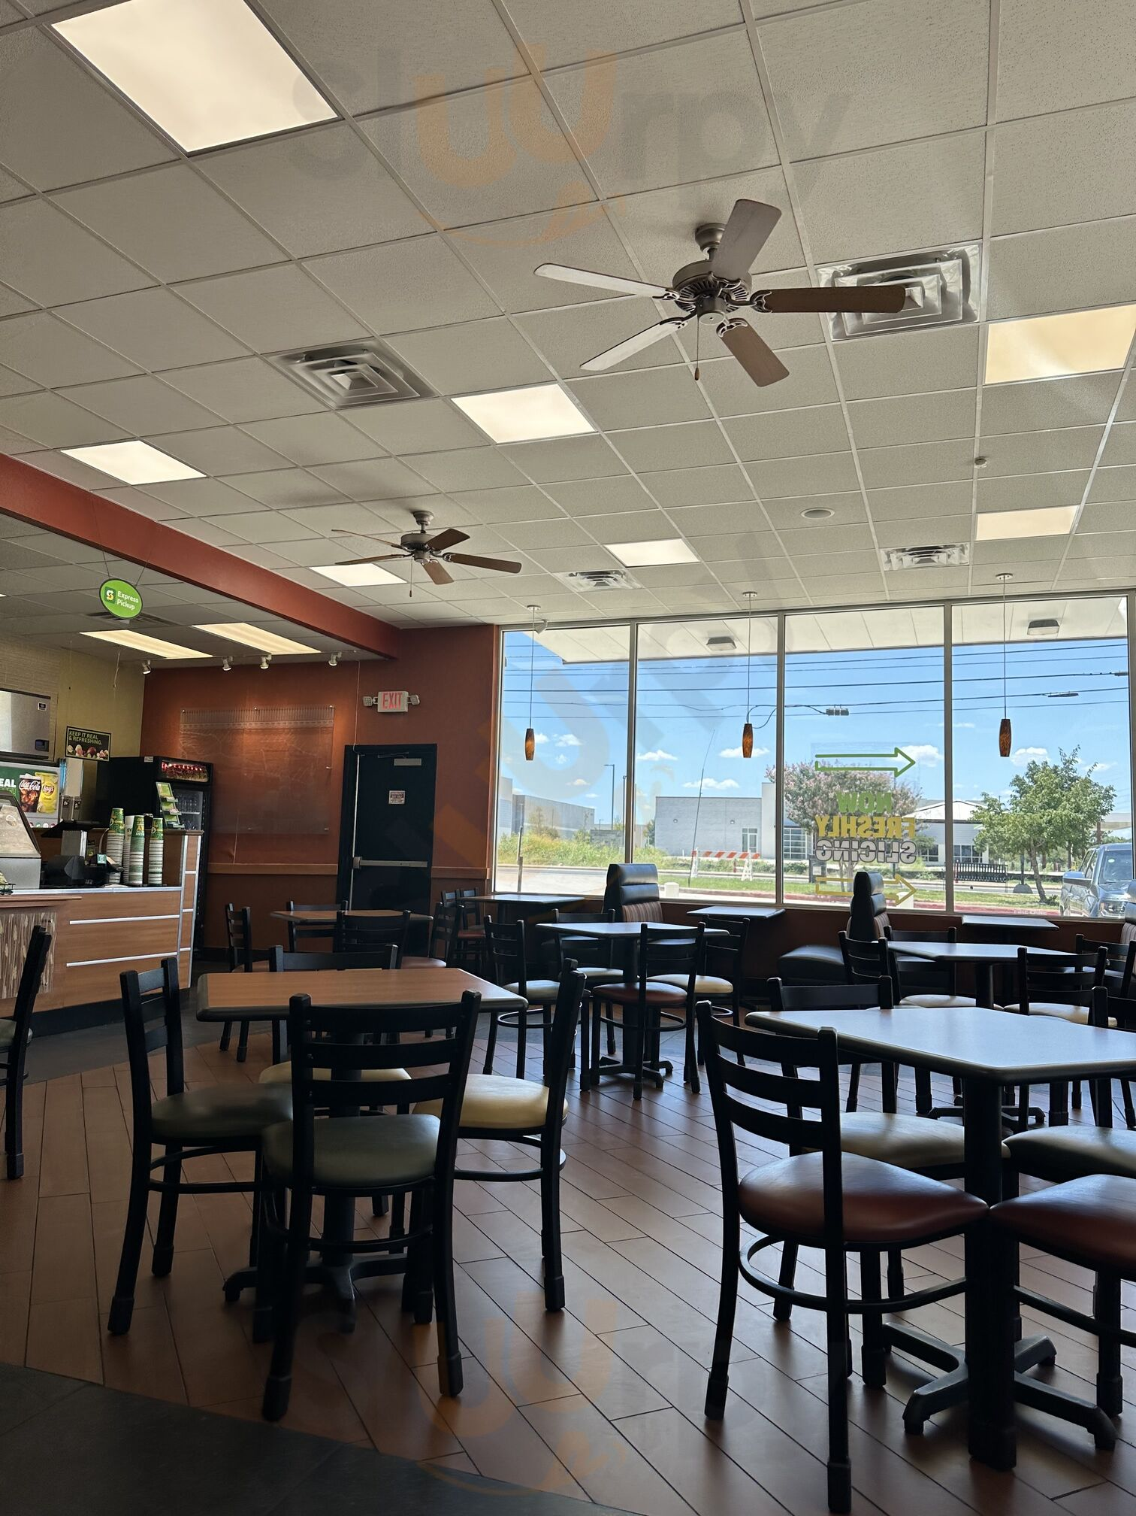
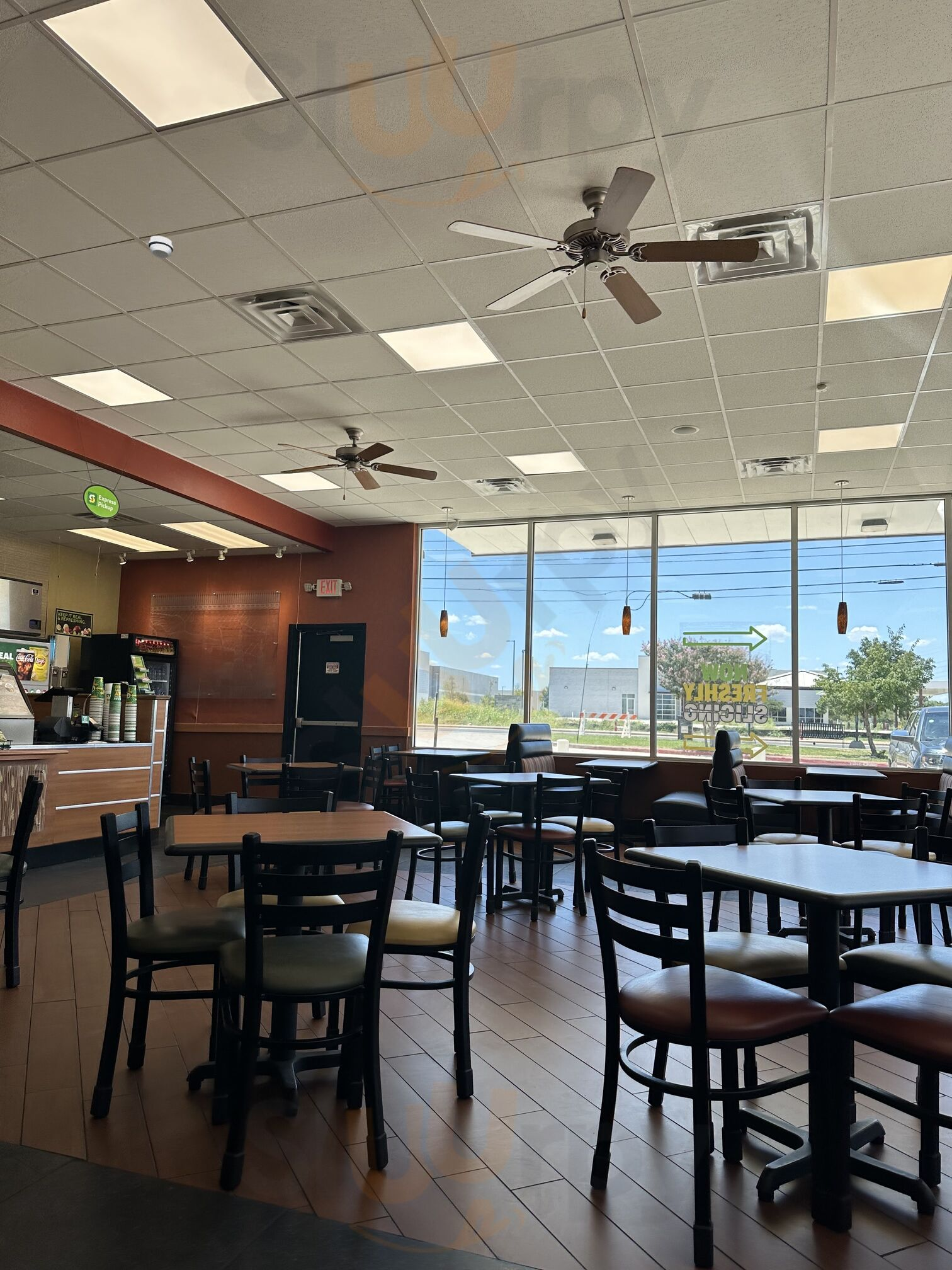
+ smoke detector (161, 248)
